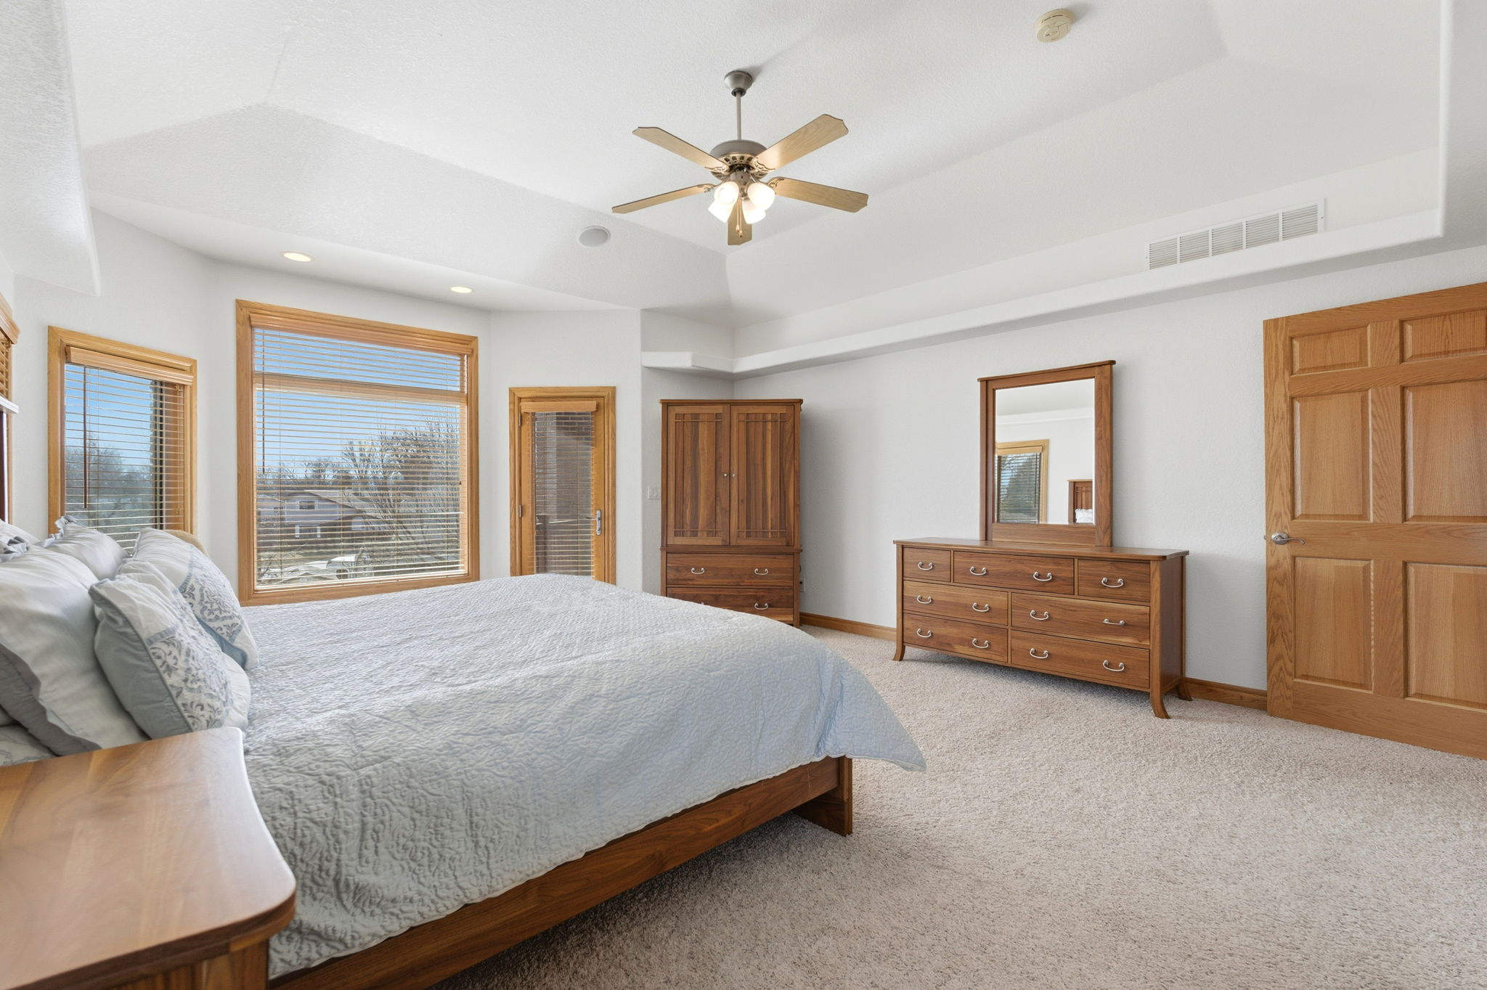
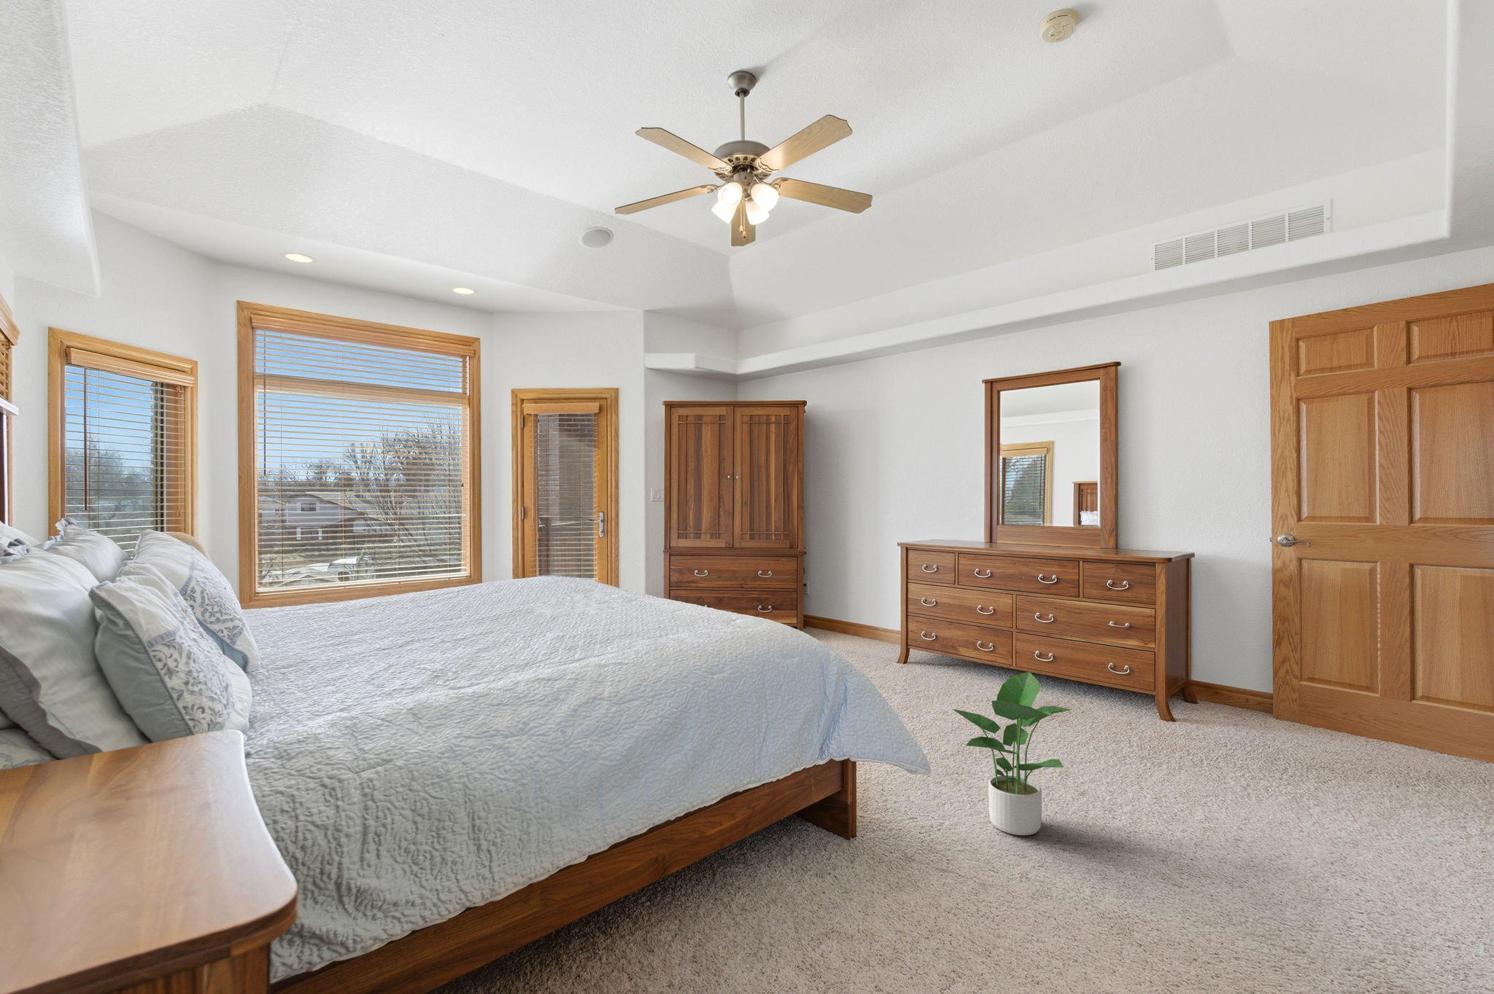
+ potted plant (1006, 752)
